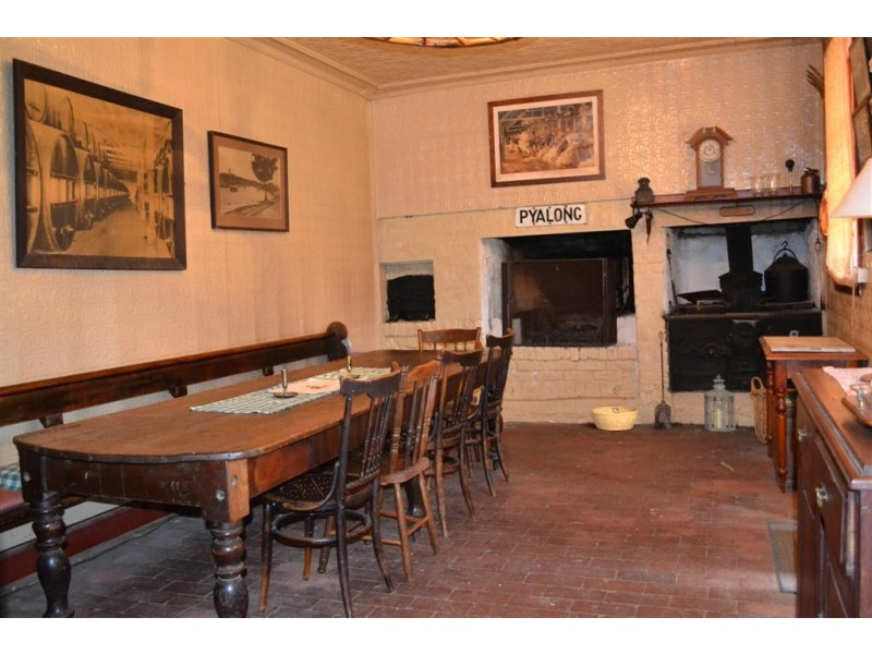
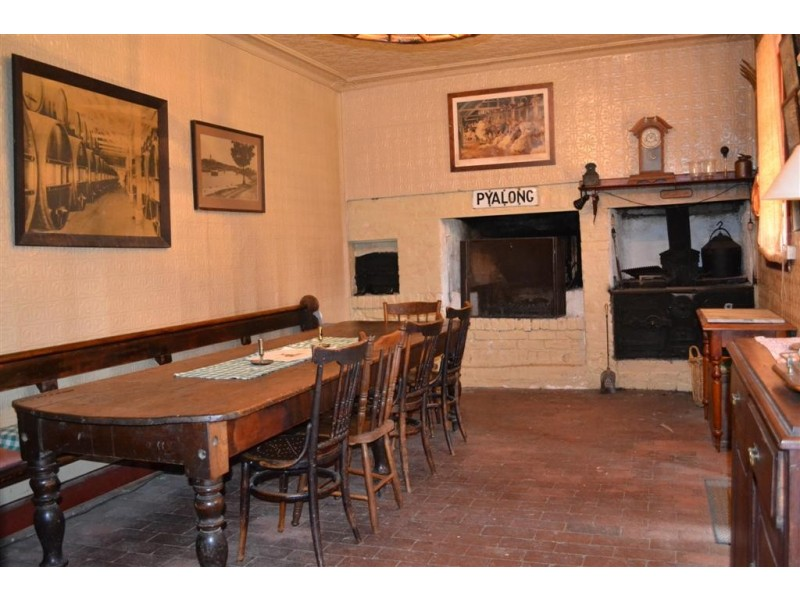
- basket (614, 419)
- lantern (718, 400)
